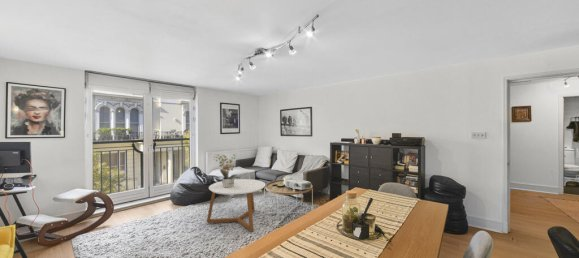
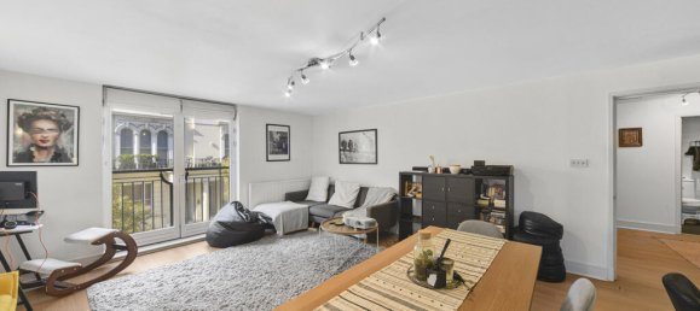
- potted plant (225, 170)
- coffee table (247, 203)
